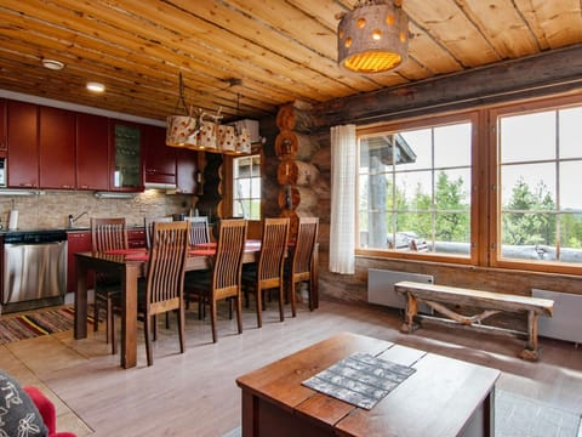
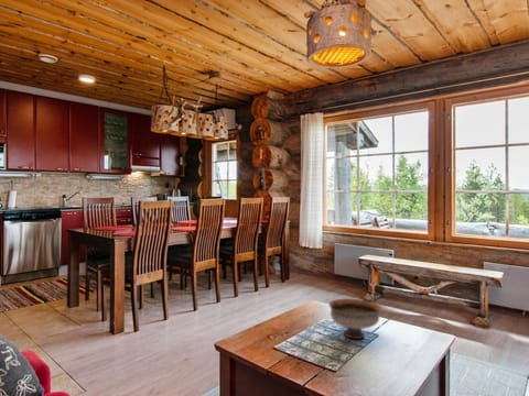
+ bowl (354, 319)
